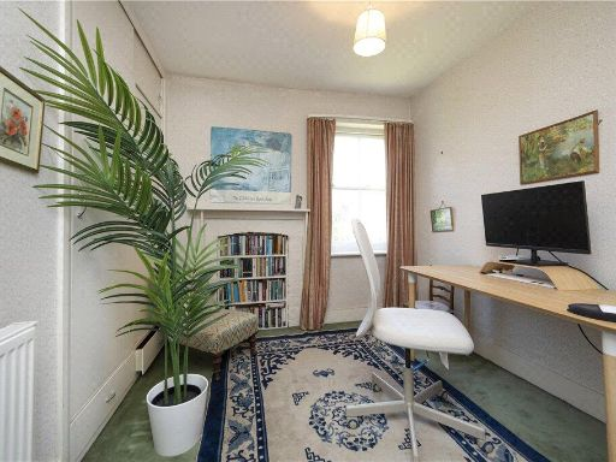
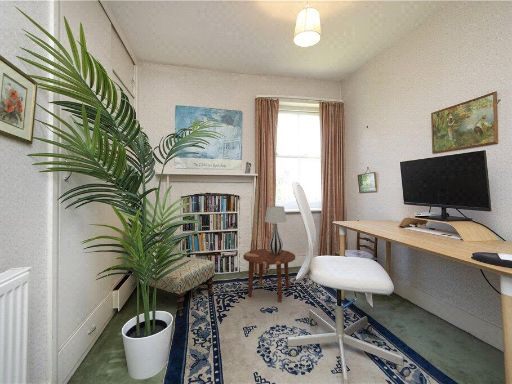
+ side table (262, 273)
+ table lamp (275, 229)
